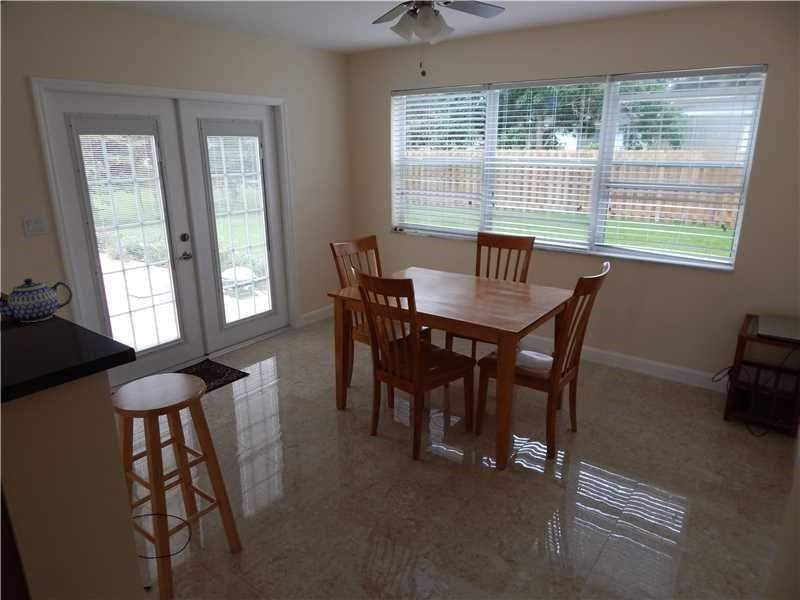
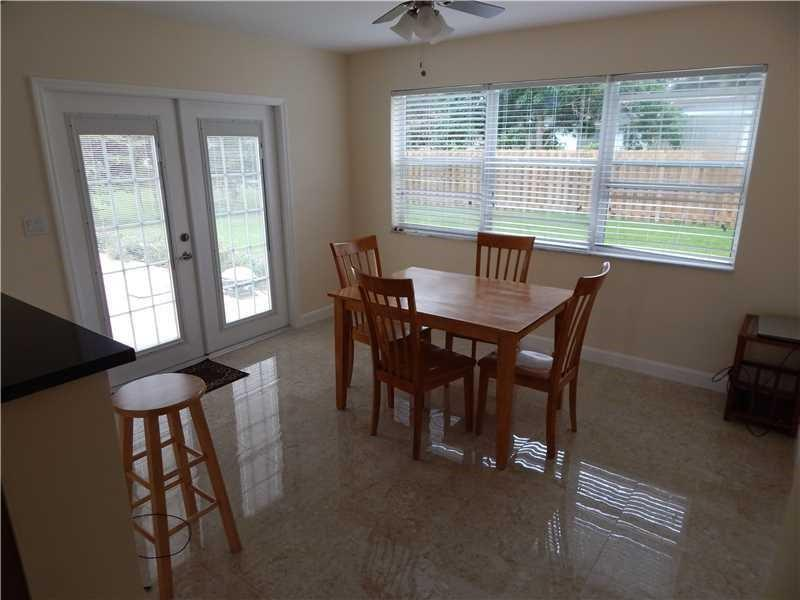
- teapot (32, 298)
